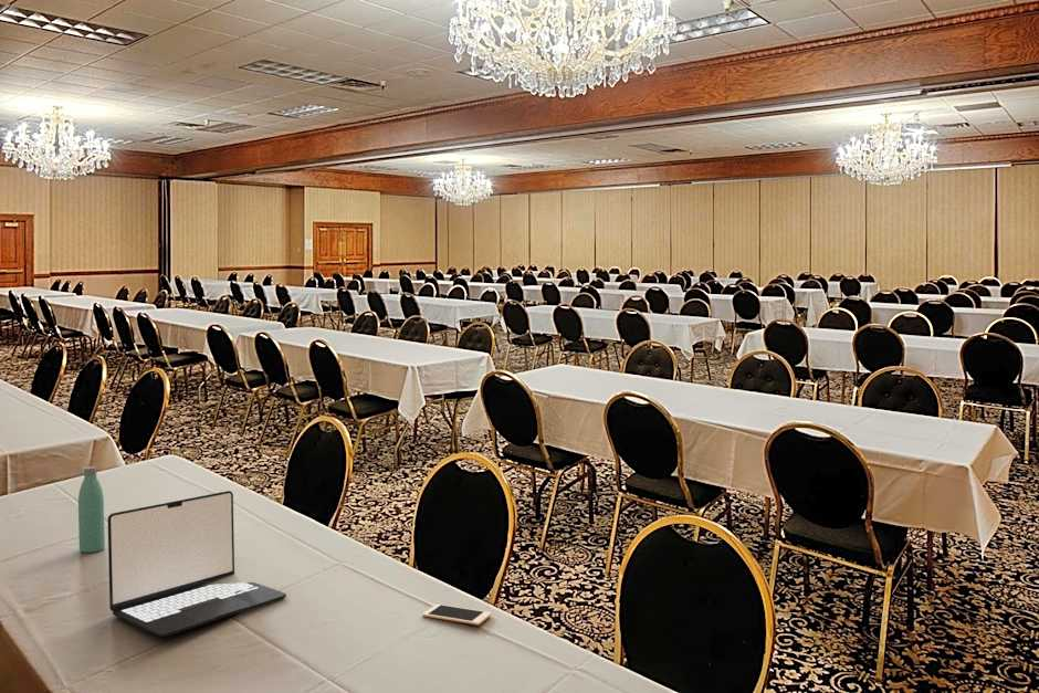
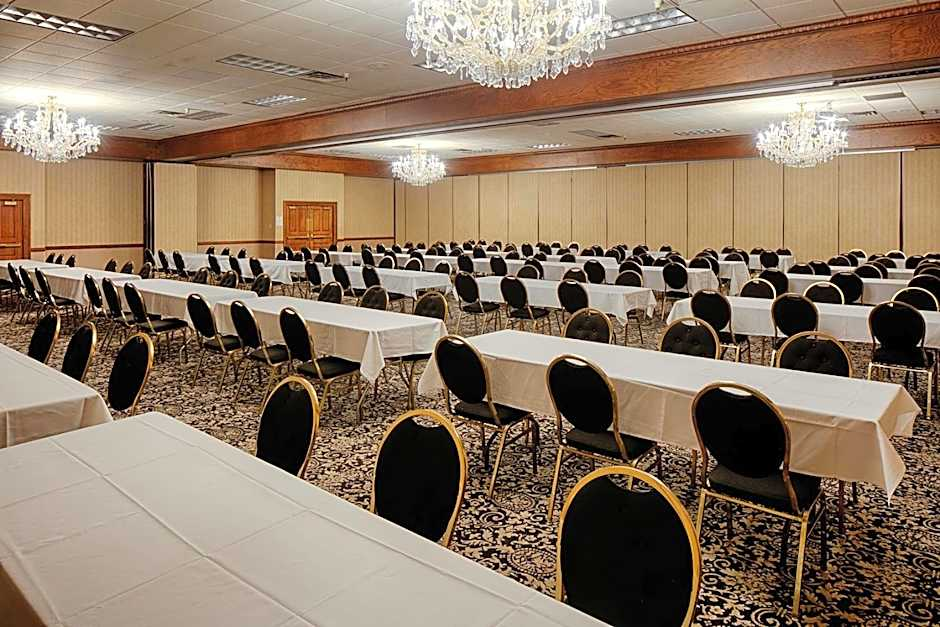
- cell phone (456, 613)
- bottle (91, 508)
- laptop (200, 557)
